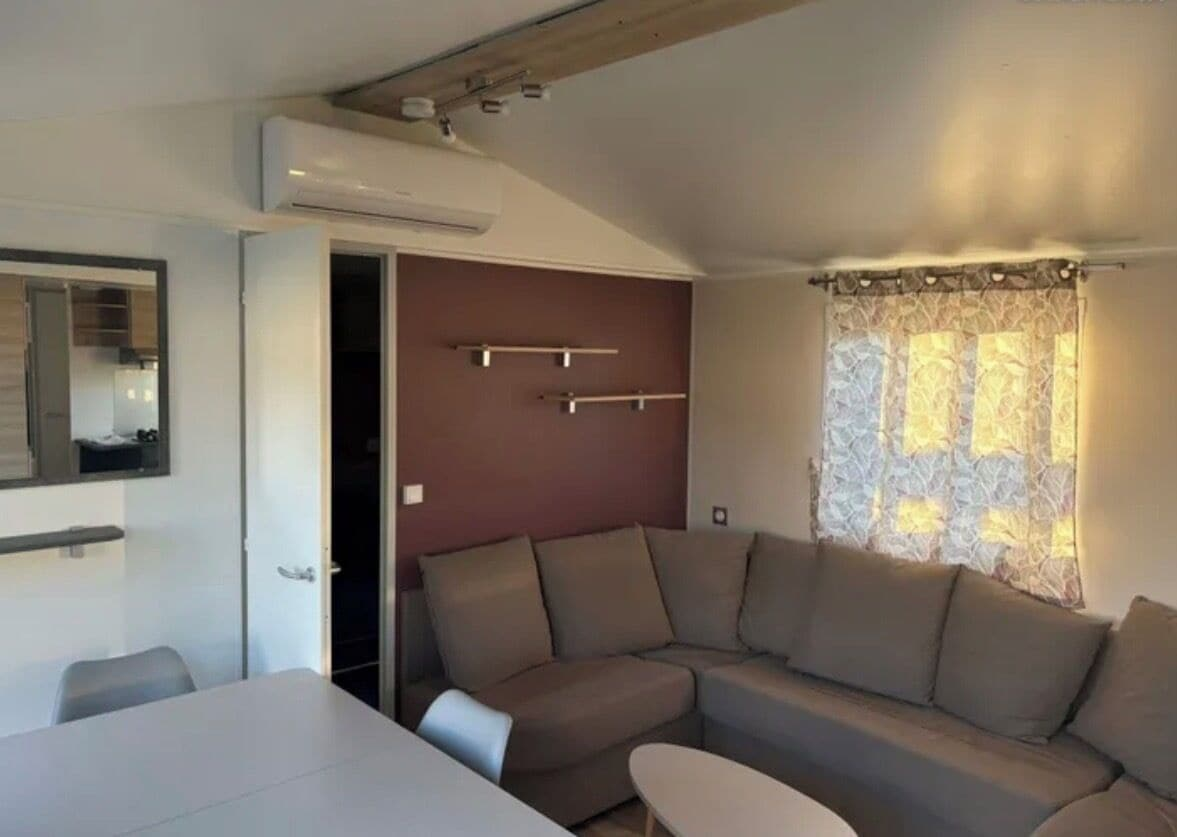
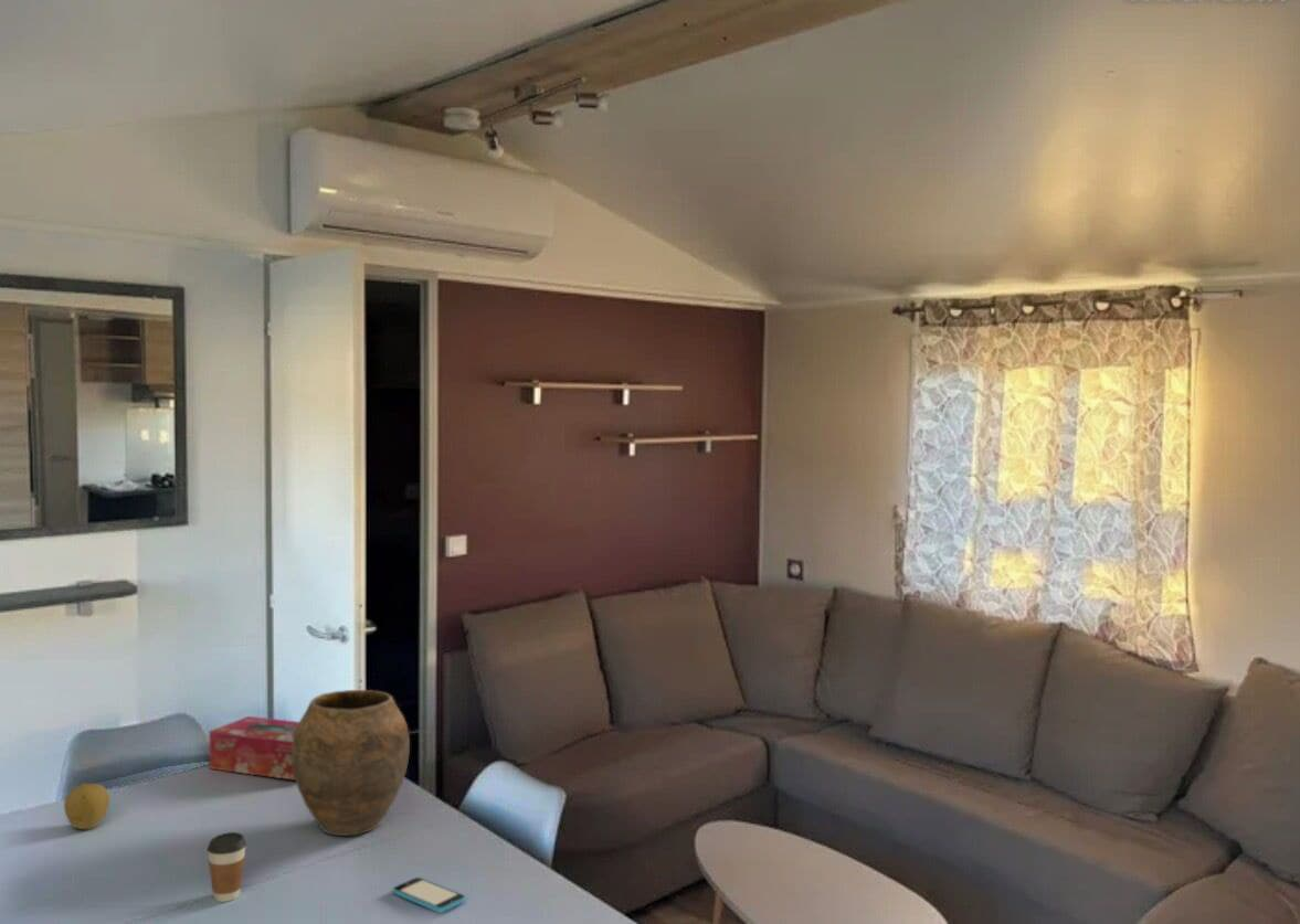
+ fruit (87, 805)
+ vase (351, 762)
+ smartphone (429, 894)
+ tissue box (274, 746)
+ coffee cup (226, 868)
